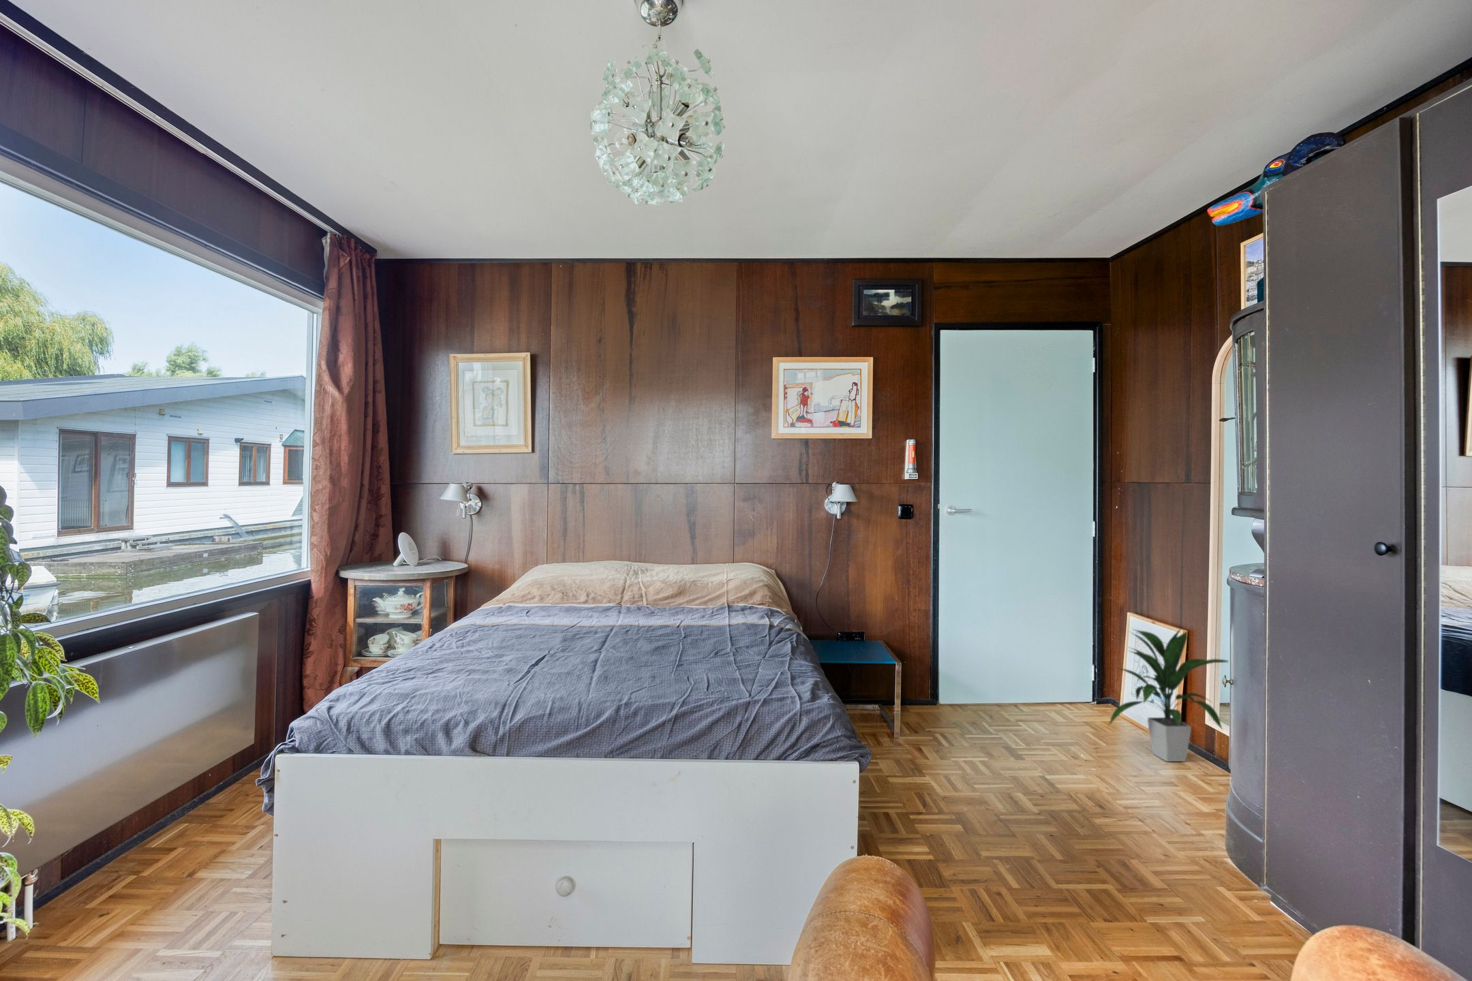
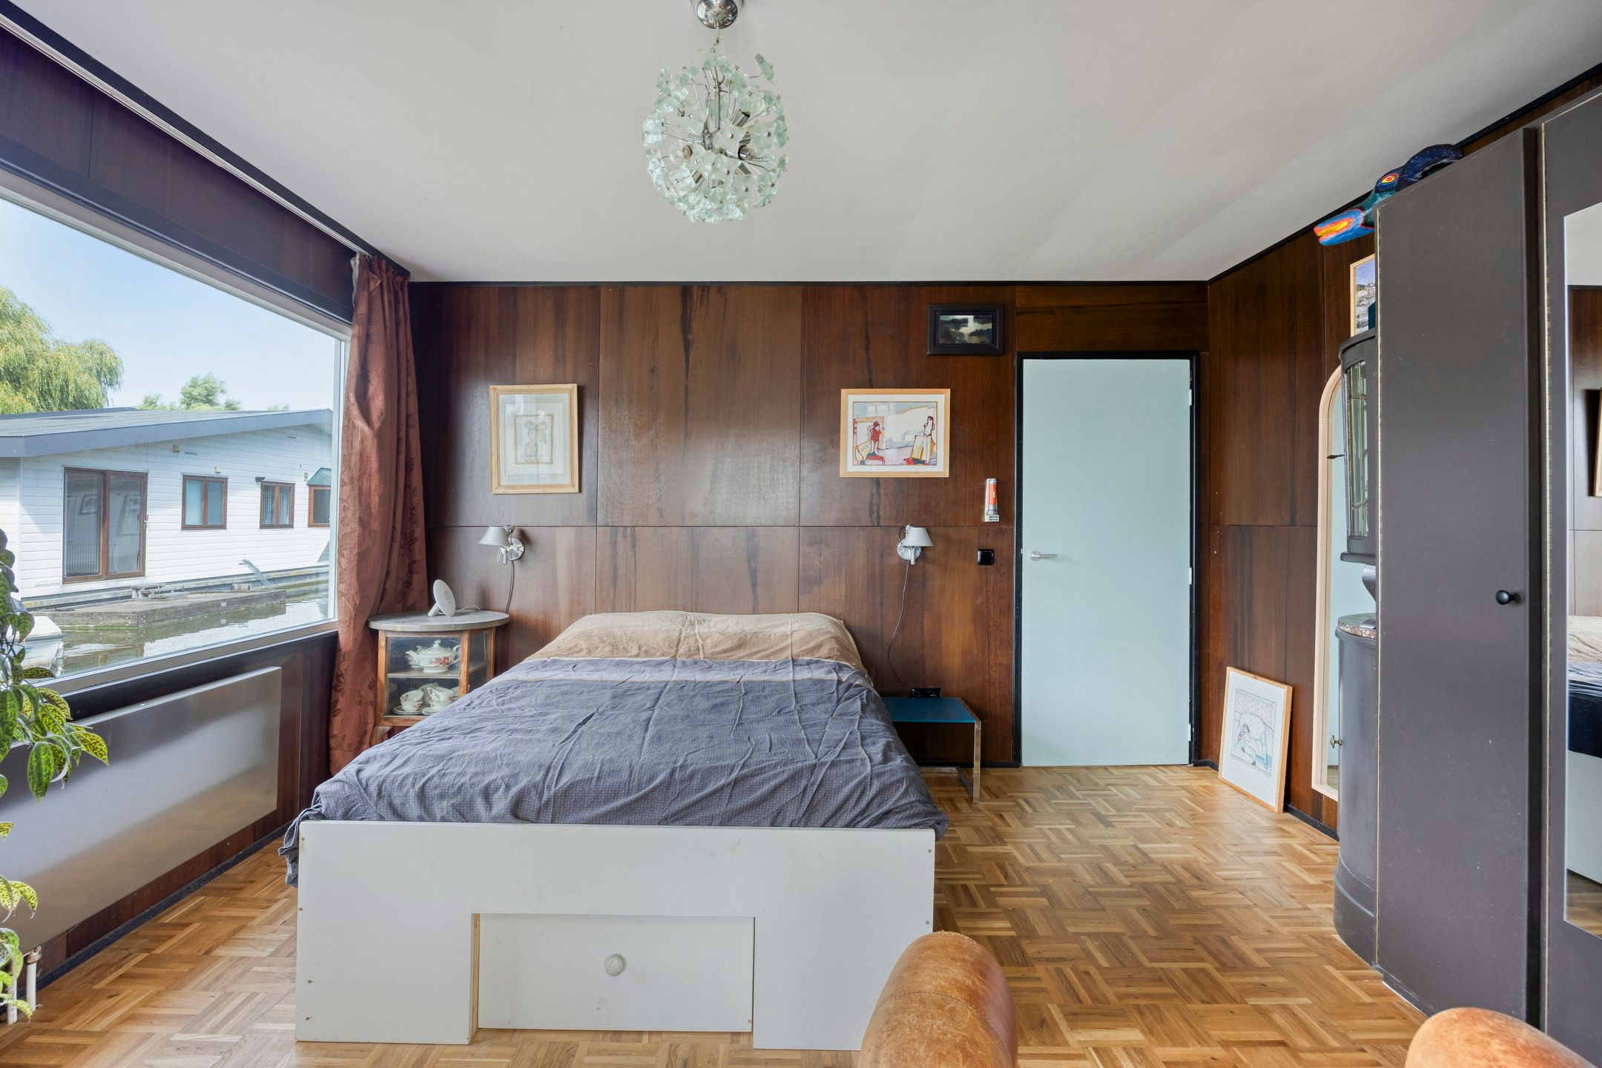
- indoor plant (1163, 690)
